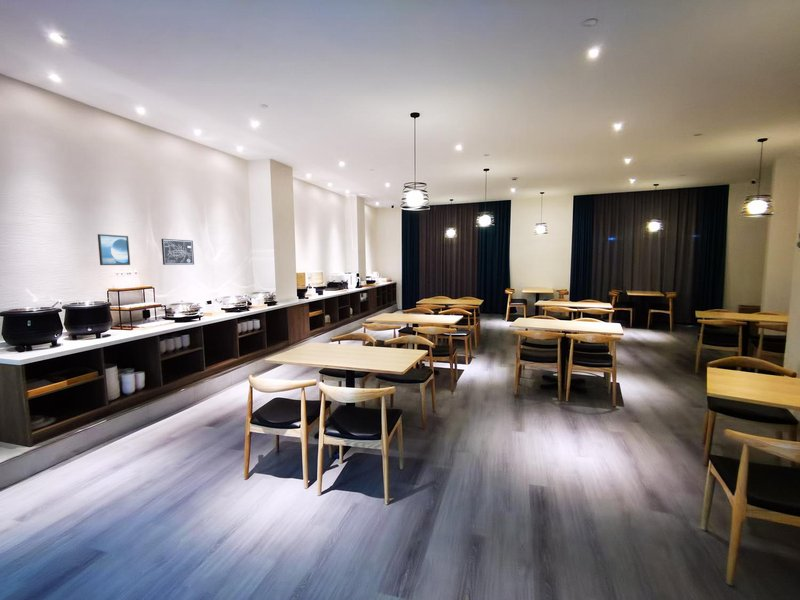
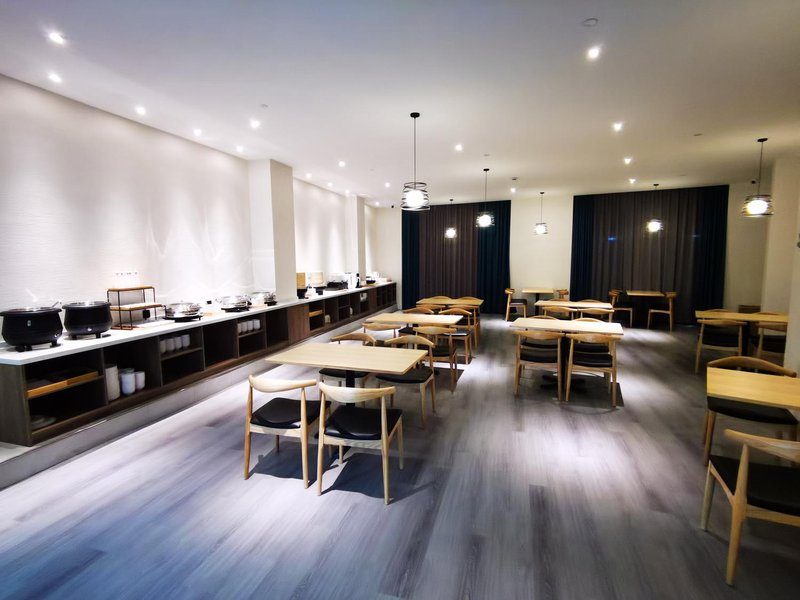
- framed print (114, 250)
- wall art (178, 252)
